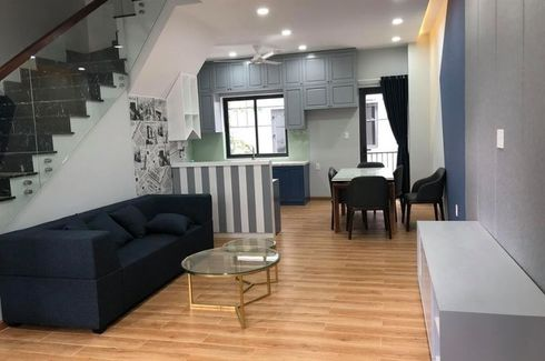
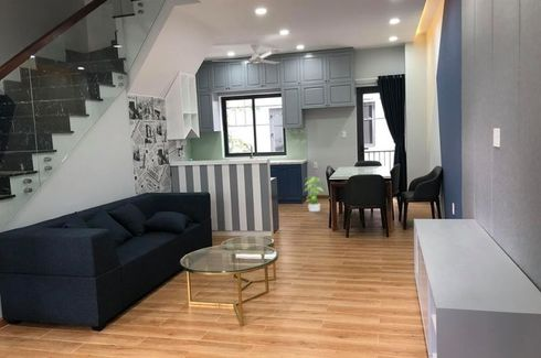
+ potted plant (316, 193)
